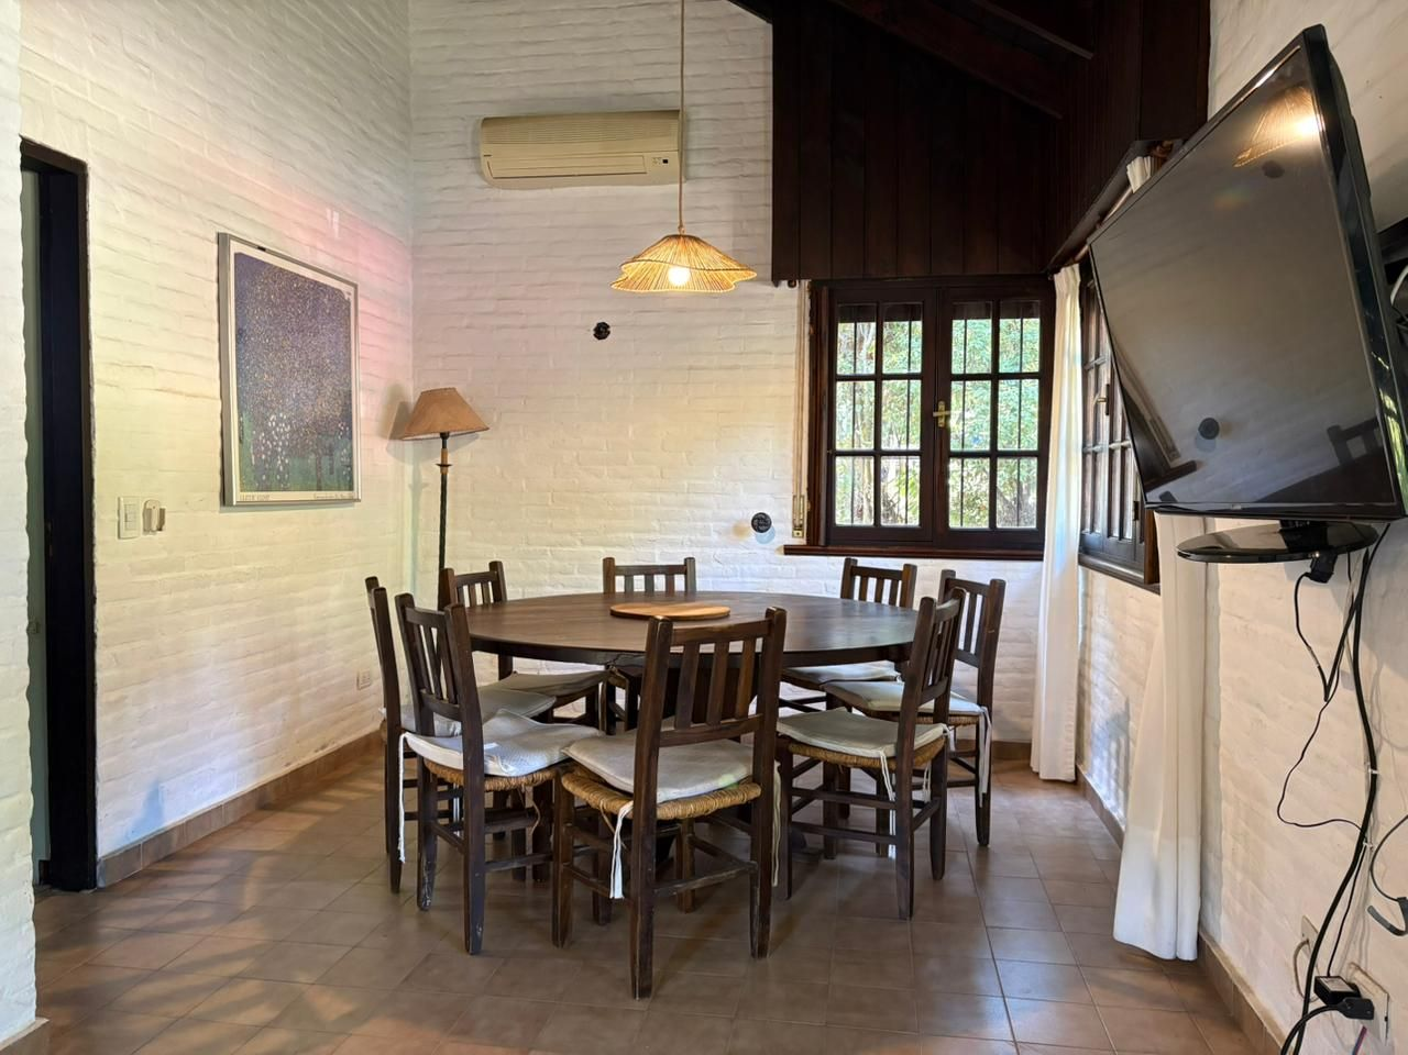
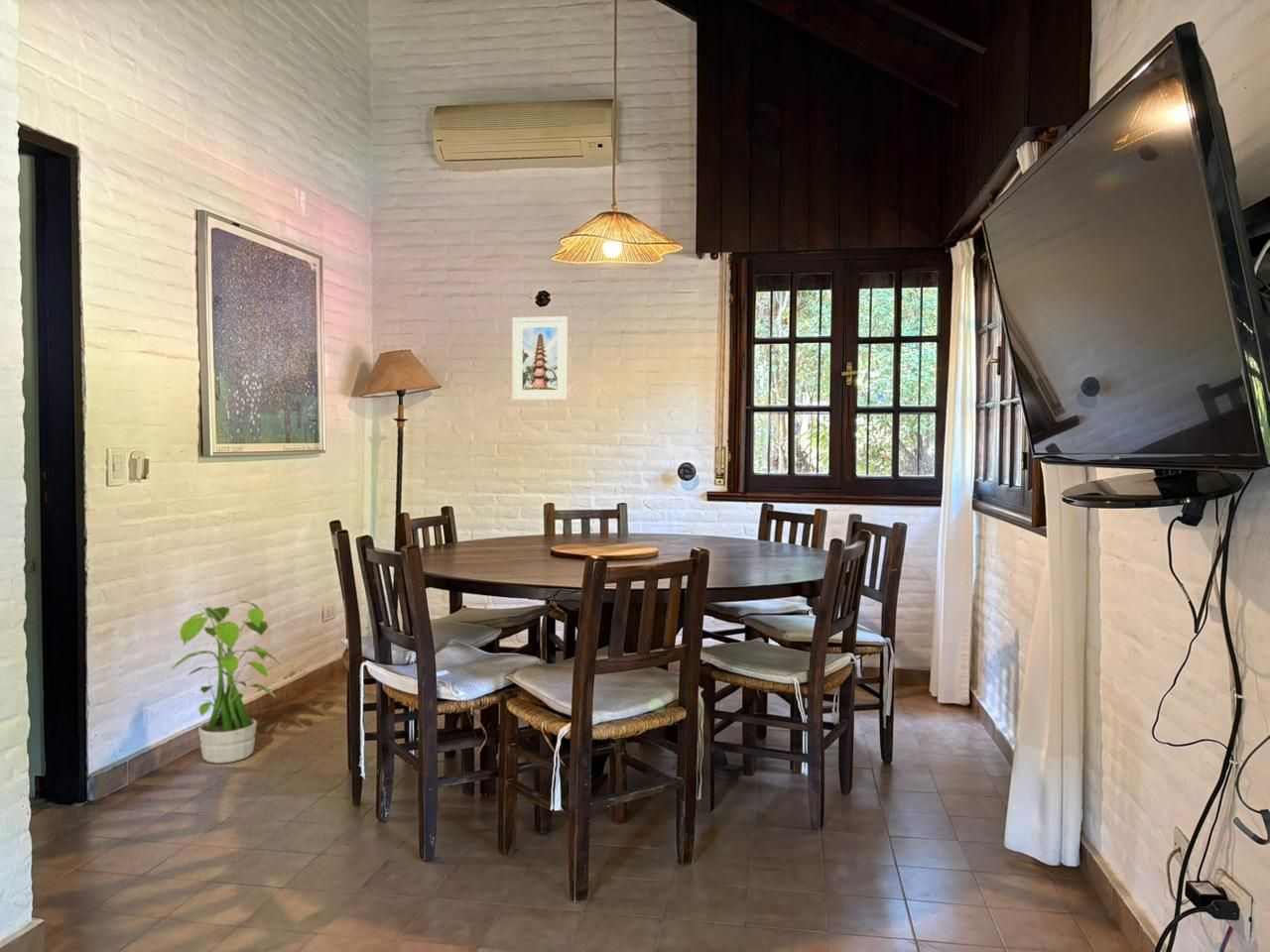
+ potted plant (223, 682)
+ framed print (540, 358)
